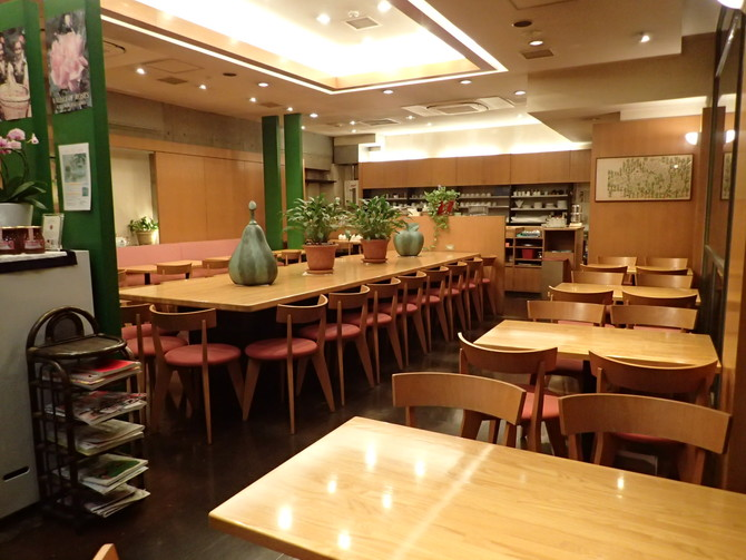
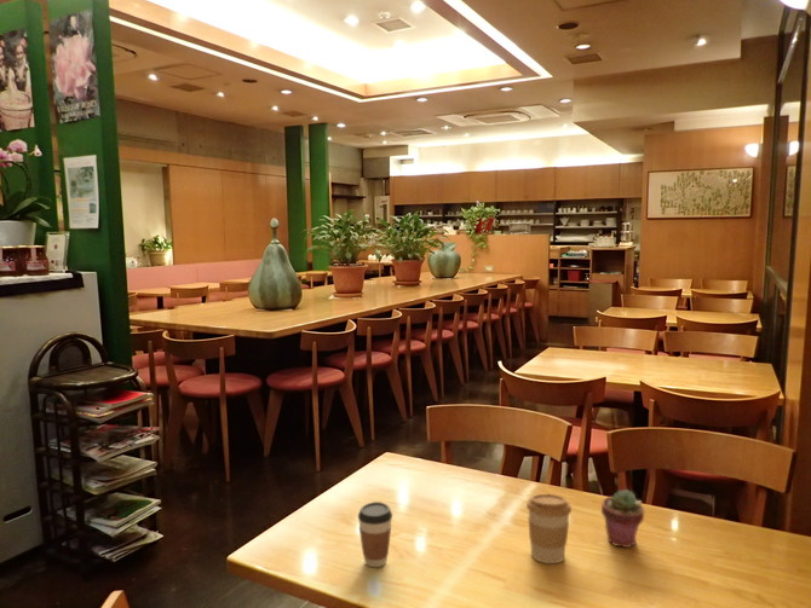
+ potted succulent (622, 515)
+ coffee cup (375, 534)
+ coffee cup (547, 526)
